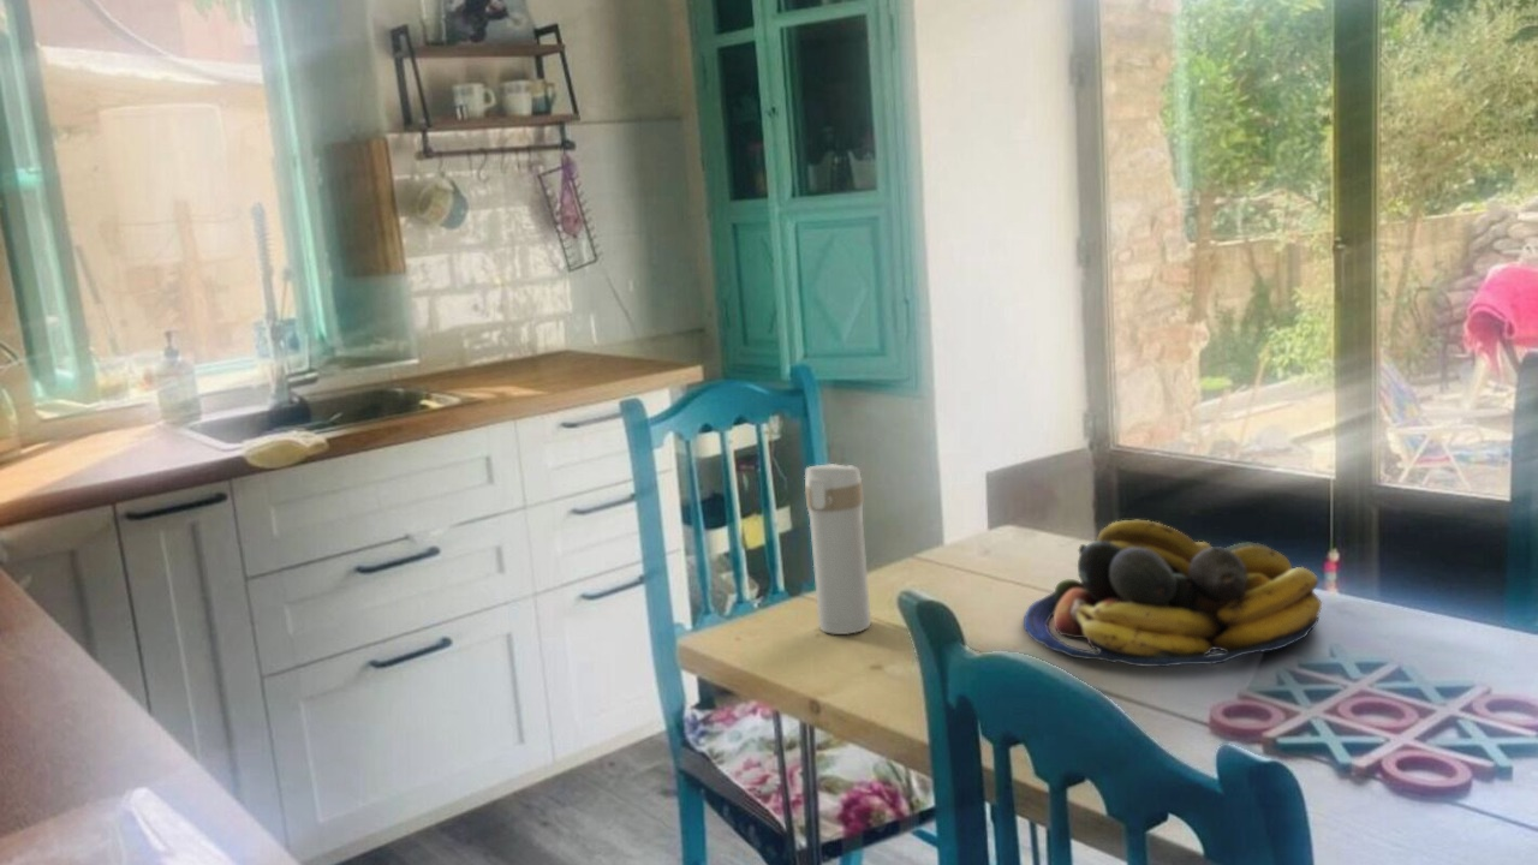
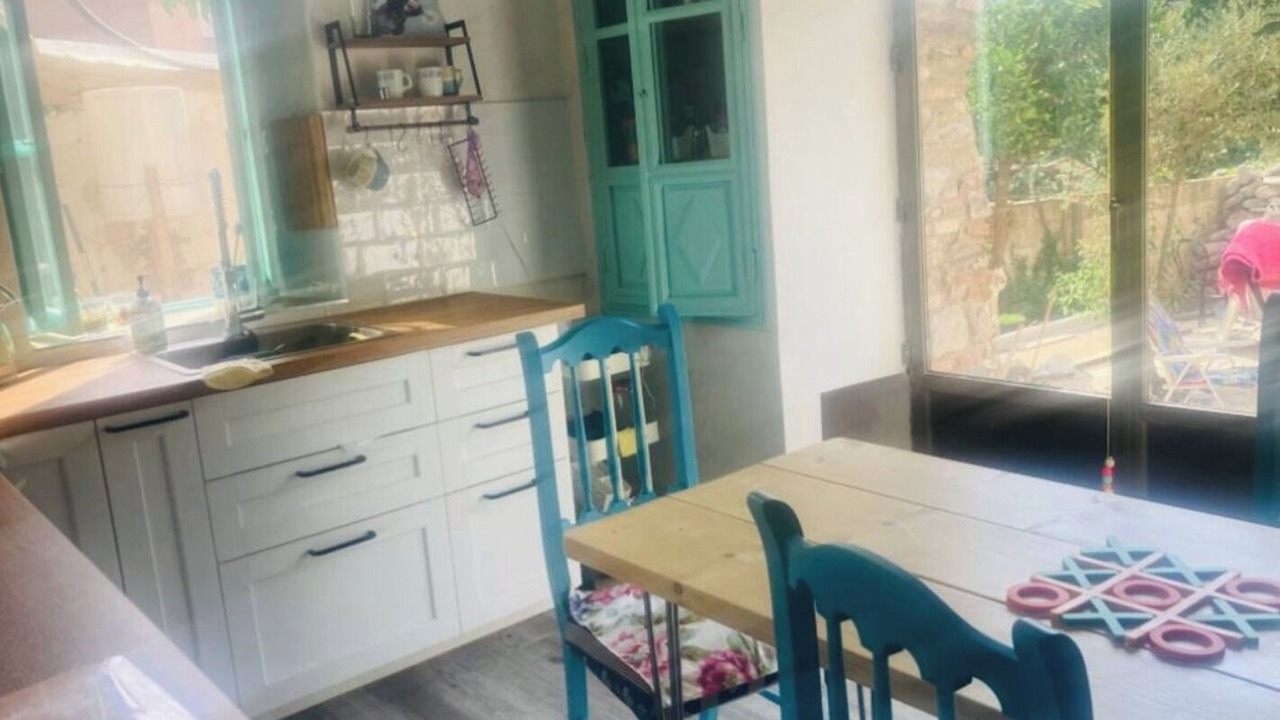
- fruit bowl (1162, 572)
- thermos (836, 545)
